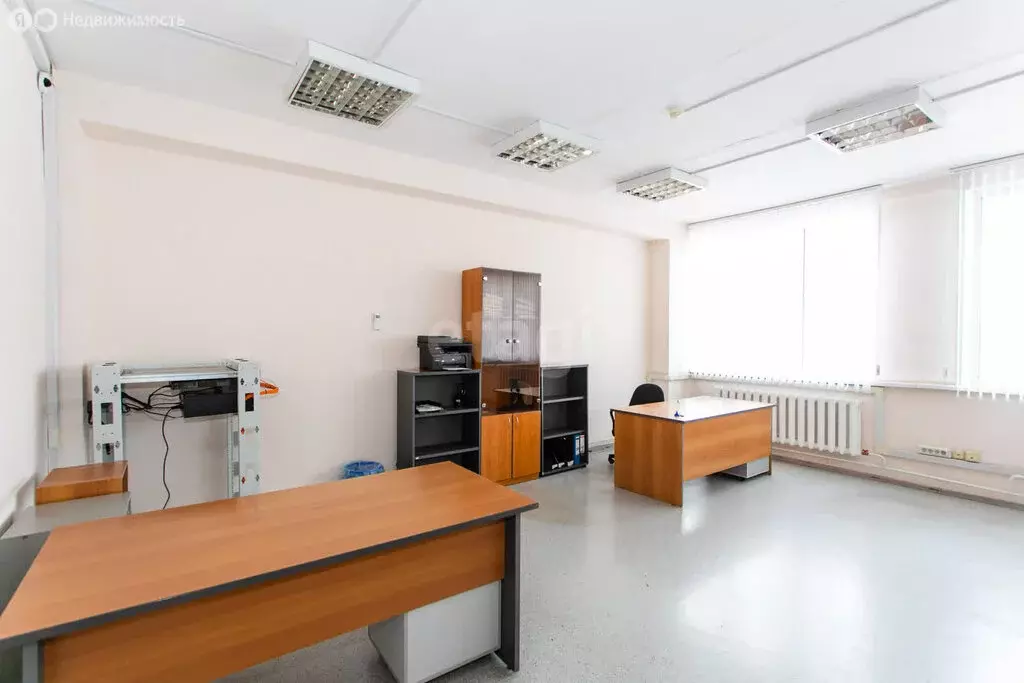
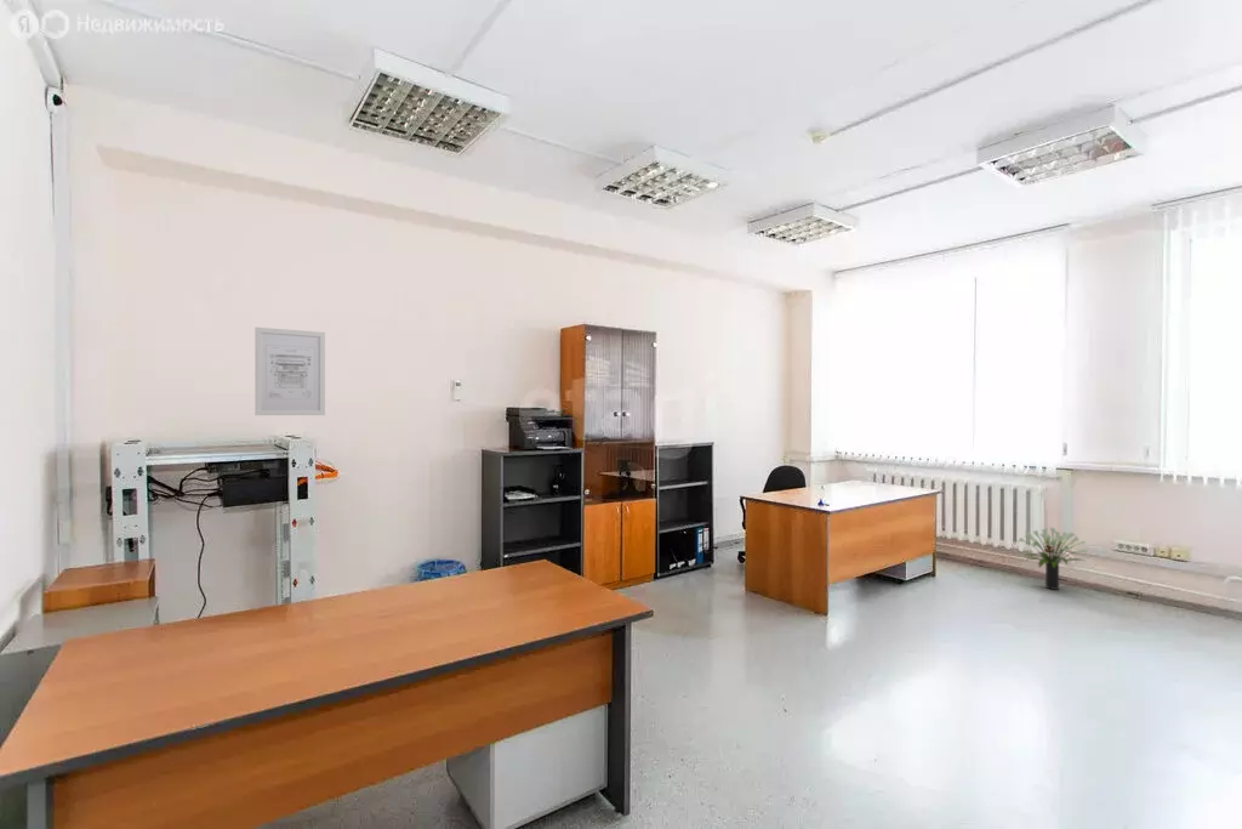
+ potted plant (1054, 557)
+ wall art (291, 373)
